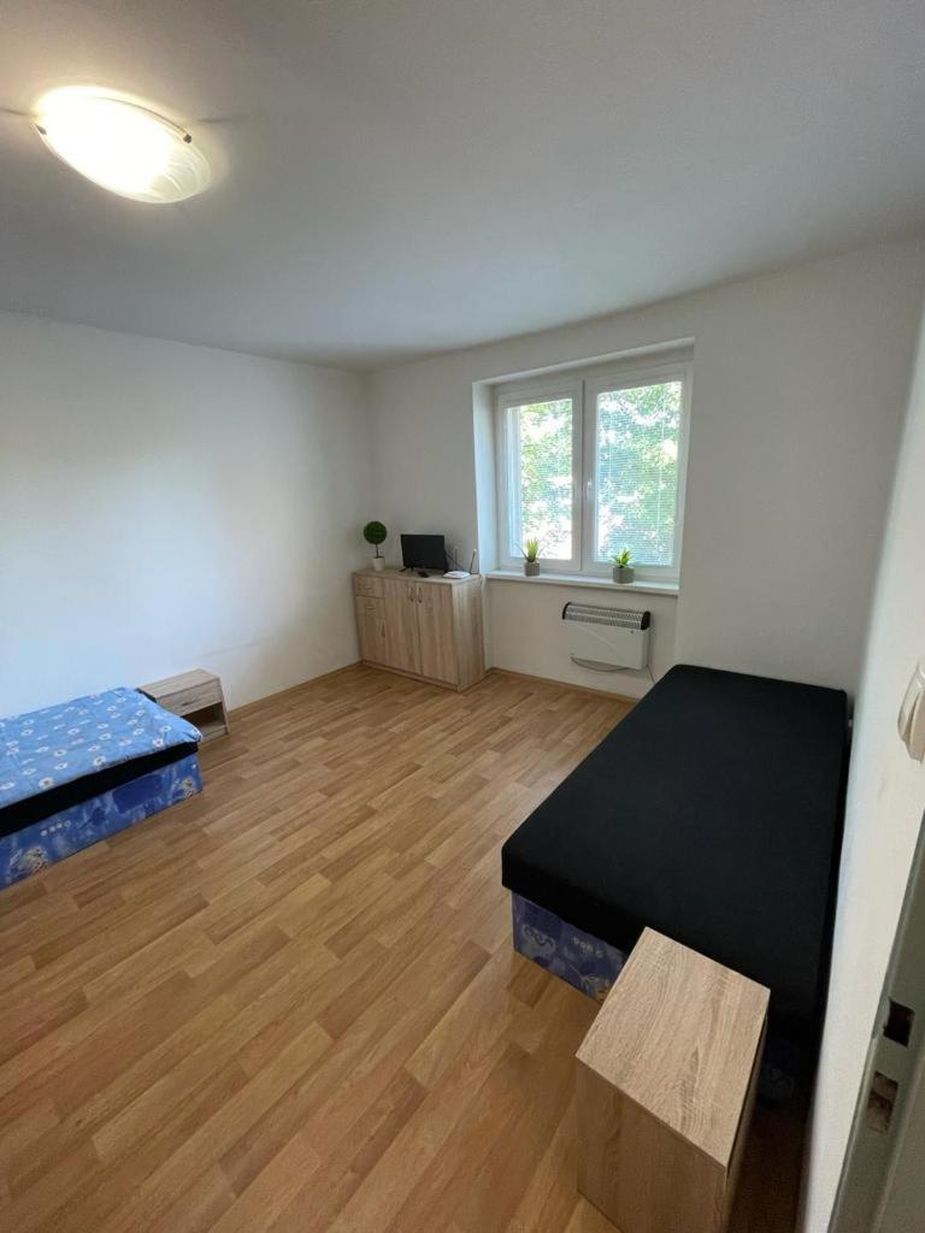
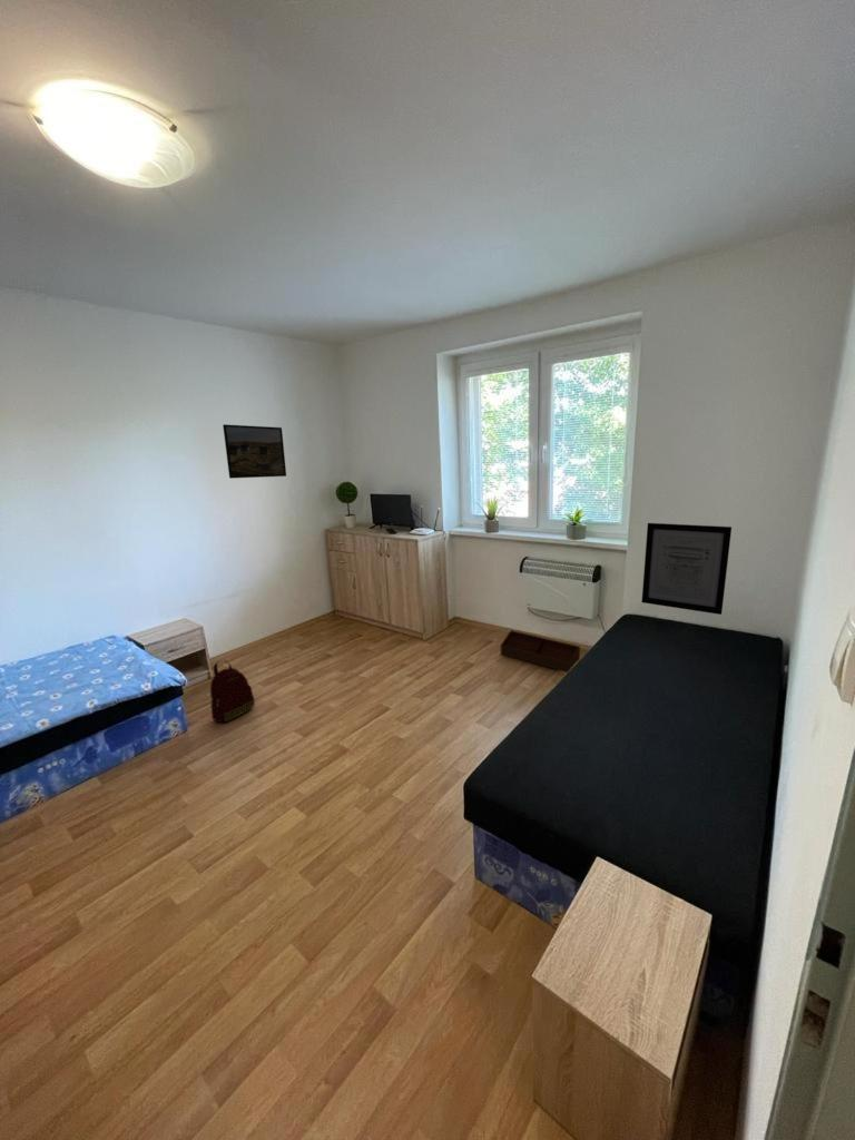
+ storage bin (538, 650)
+ backpack (229, 688)
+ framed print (256, 452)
+ wall art (684, 567)
